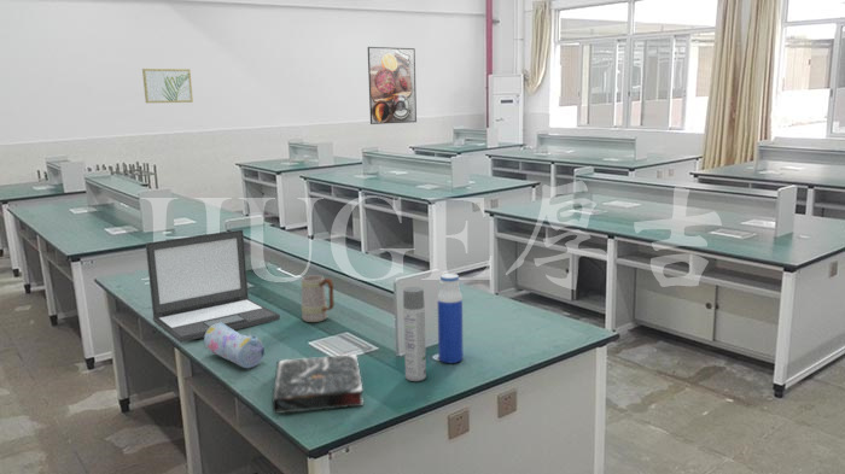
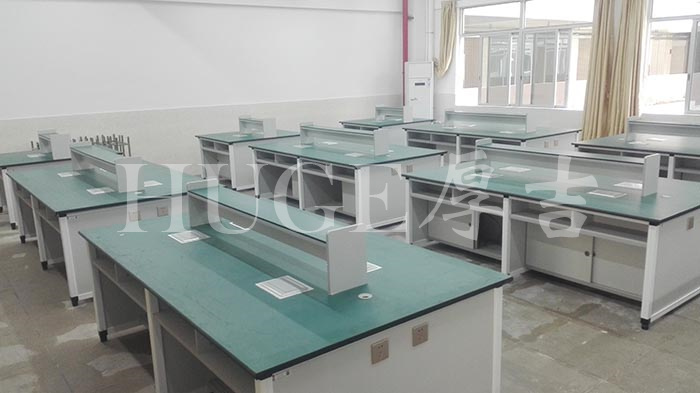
- wall art (168, 86)
- mug (317, 298)
- laptop (212, 281)
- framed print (392, 86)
- pencil case (233, 344)
- spray bottle (414, 333)
- book (317, 381)
- water bottle (449, 317)
